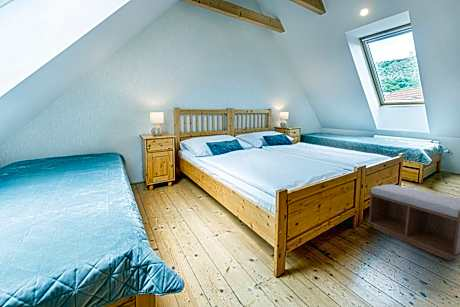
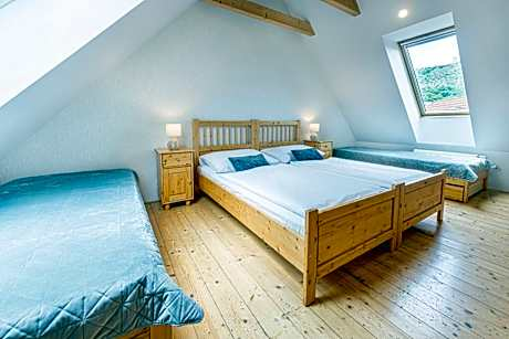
- bench (417, 216)
